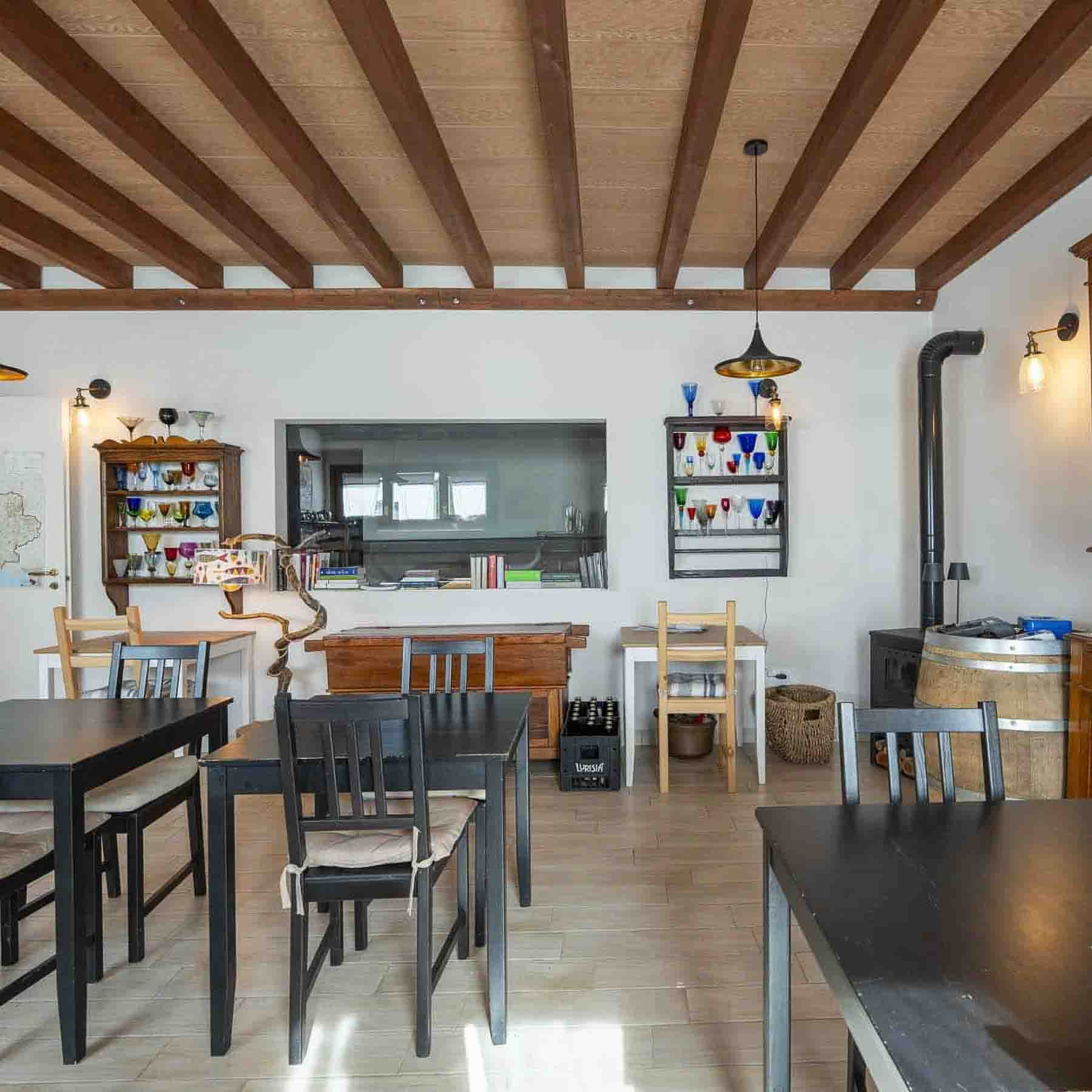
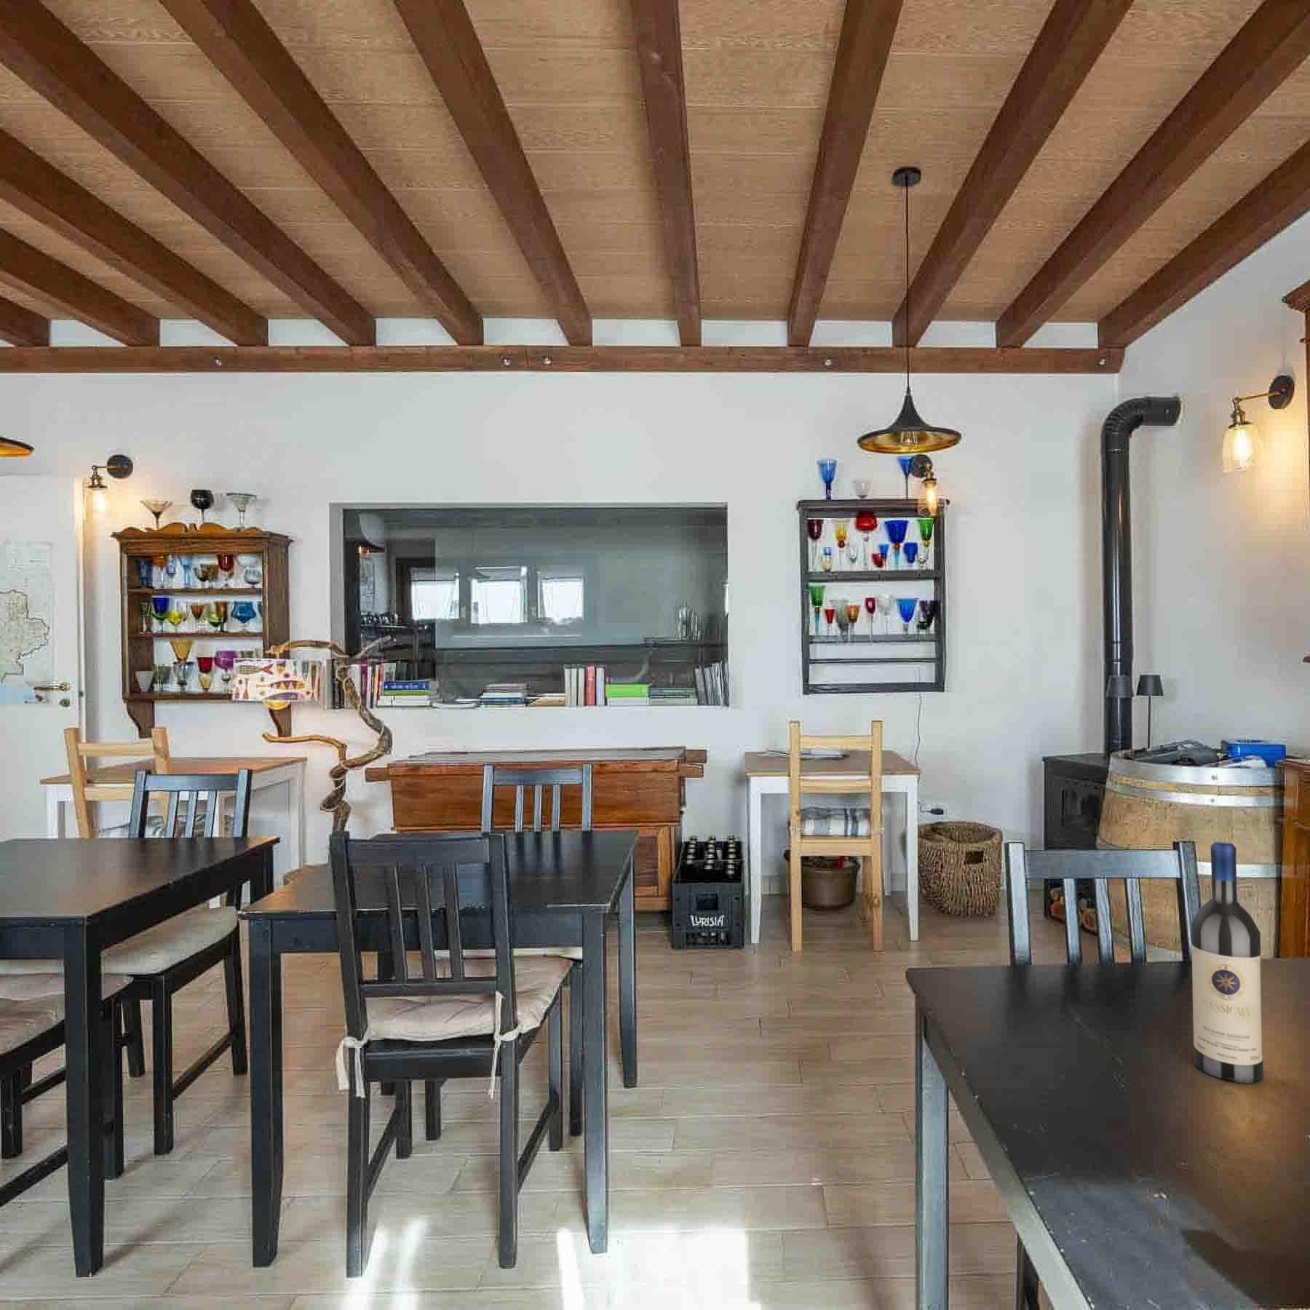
+ wine bottle (1226, 955)
